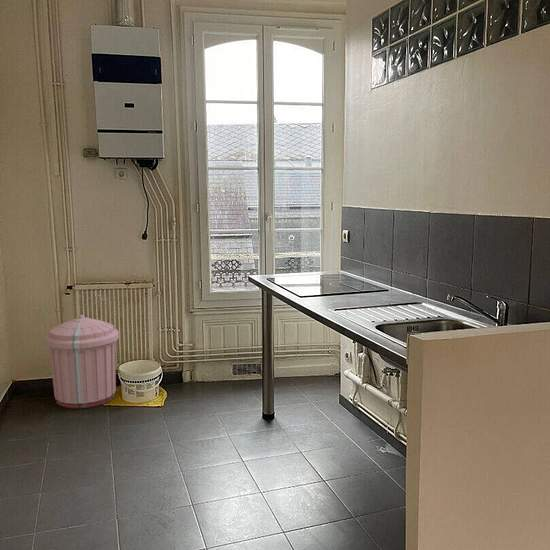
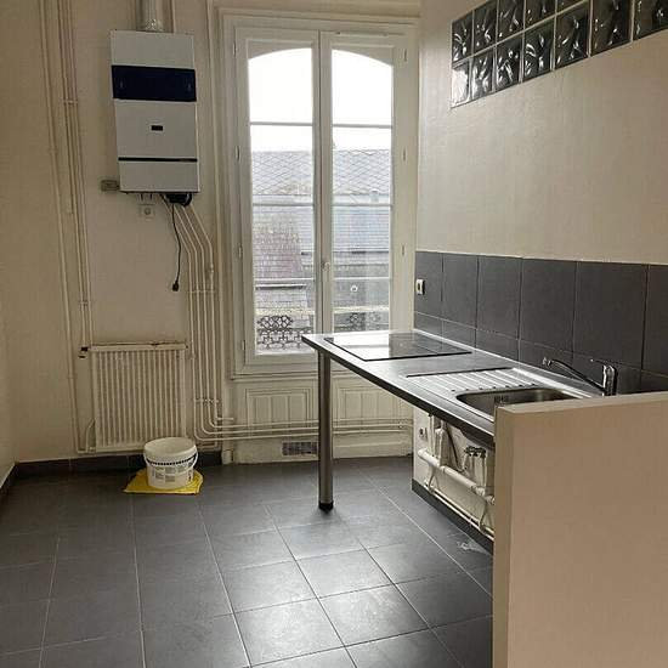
- trash can (83, 357)
